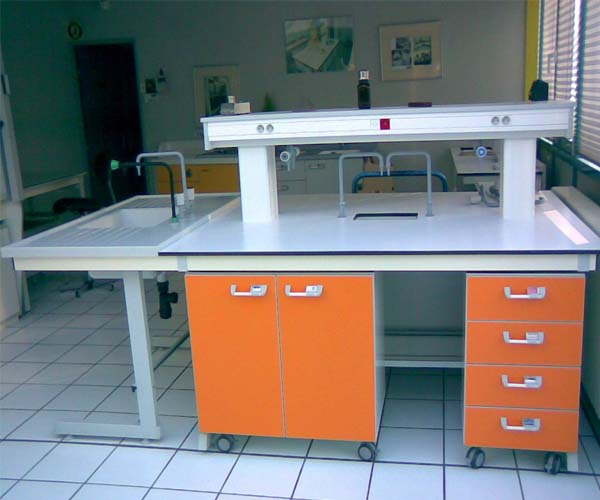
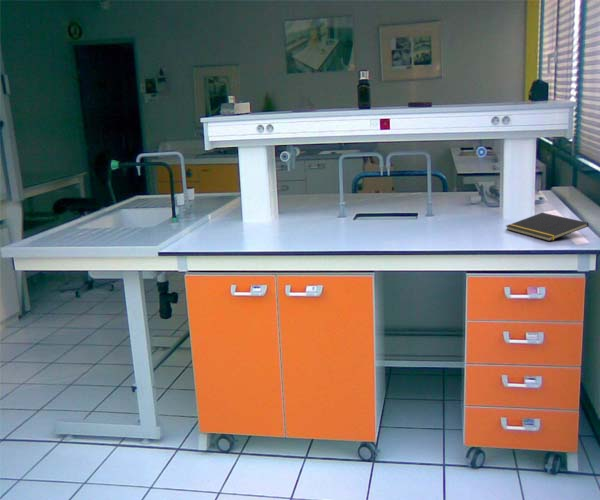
+ notepad (545, 226)
